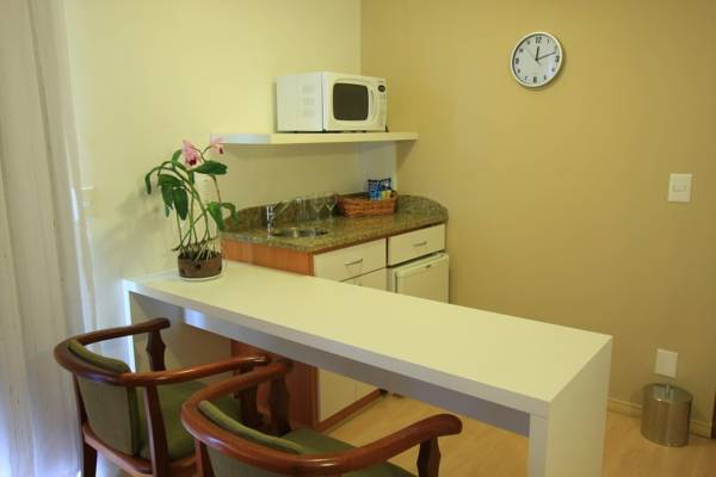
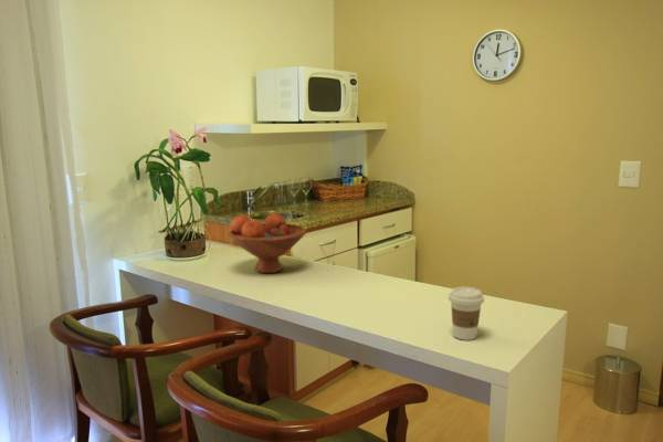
+ coffee cup (465, 313)
+ fruit bowl (267, 242)
